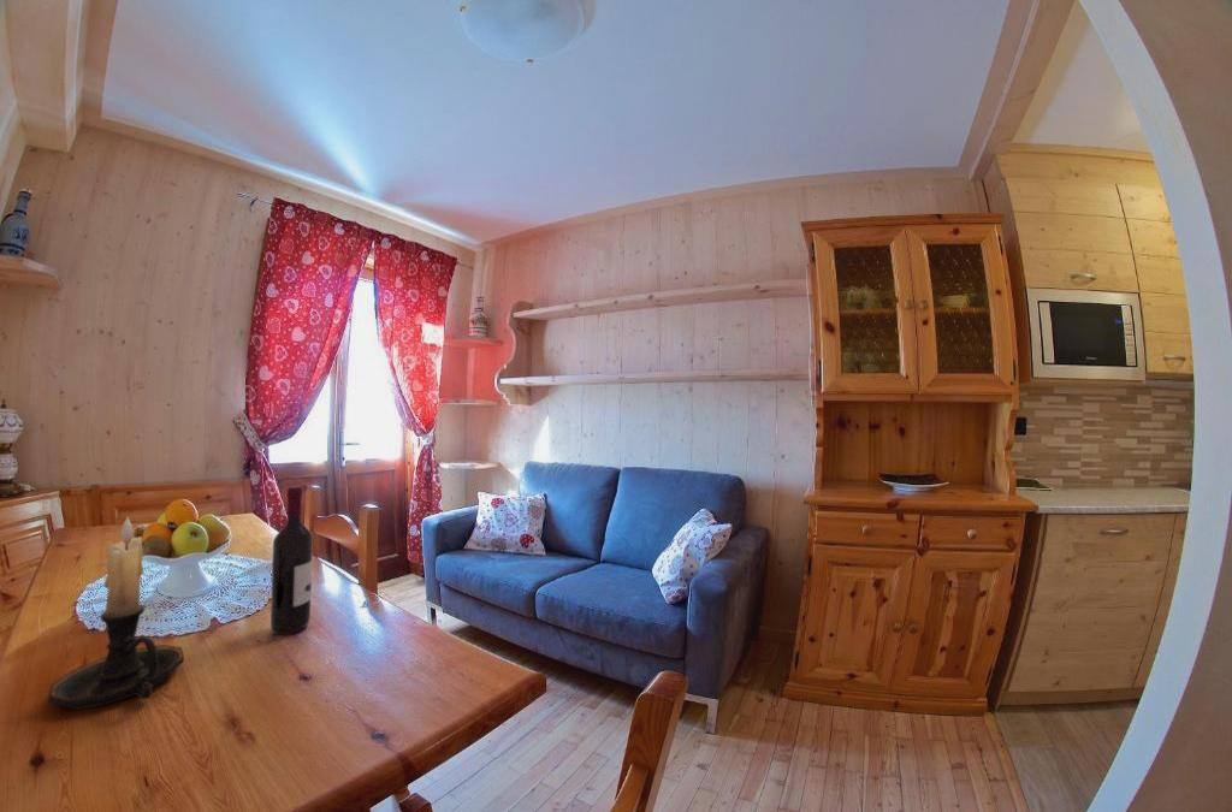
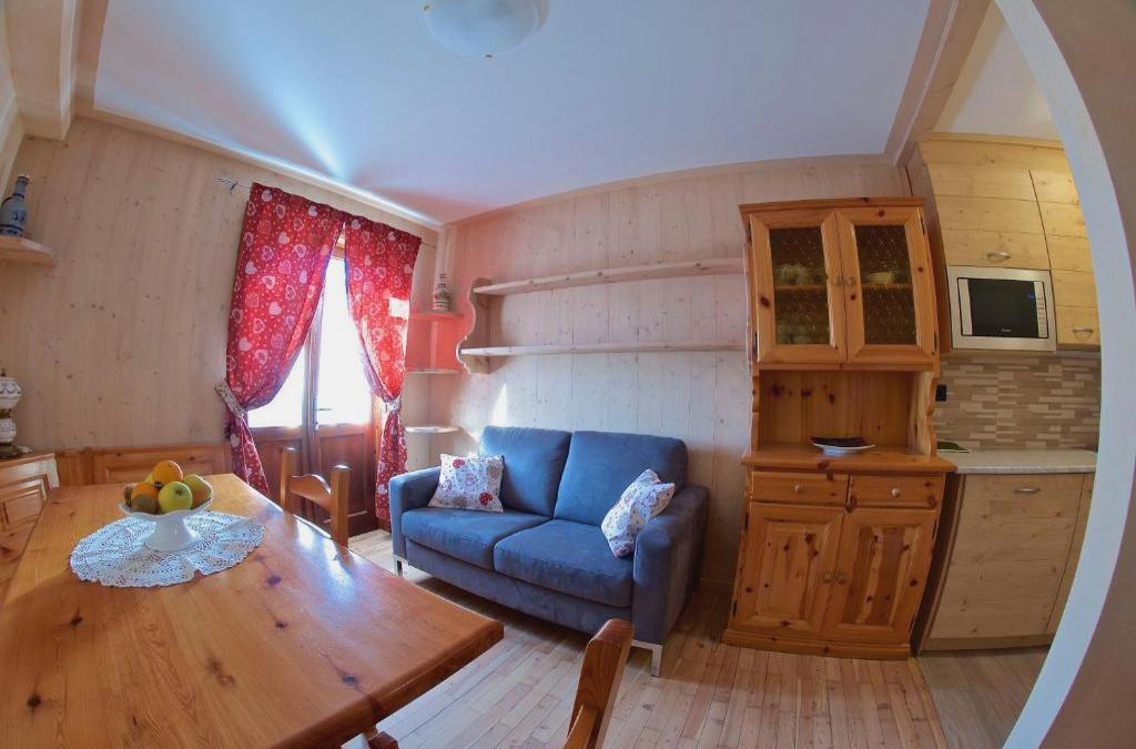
- candle holder (130, 603)
- wine bottle (292, 557)
